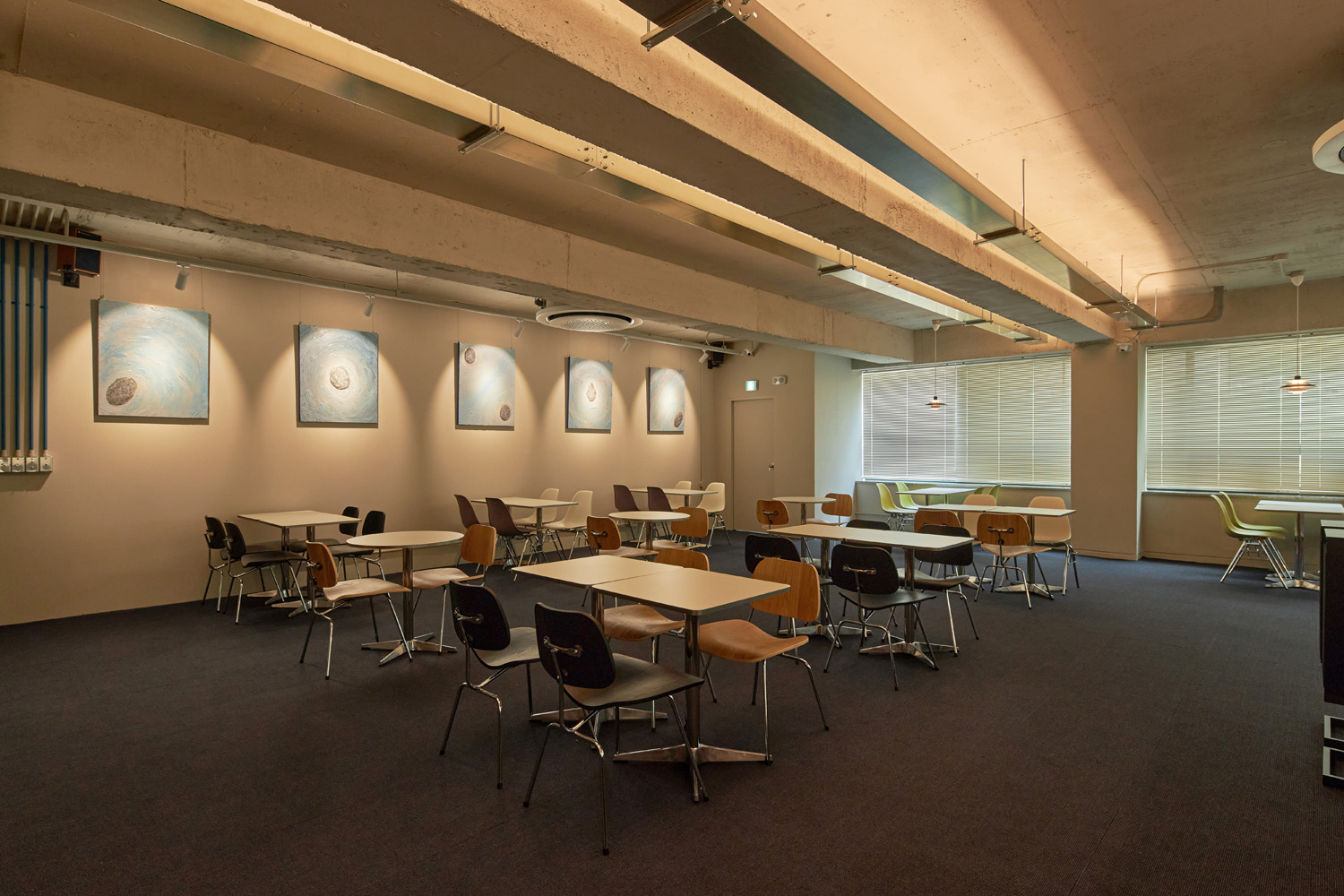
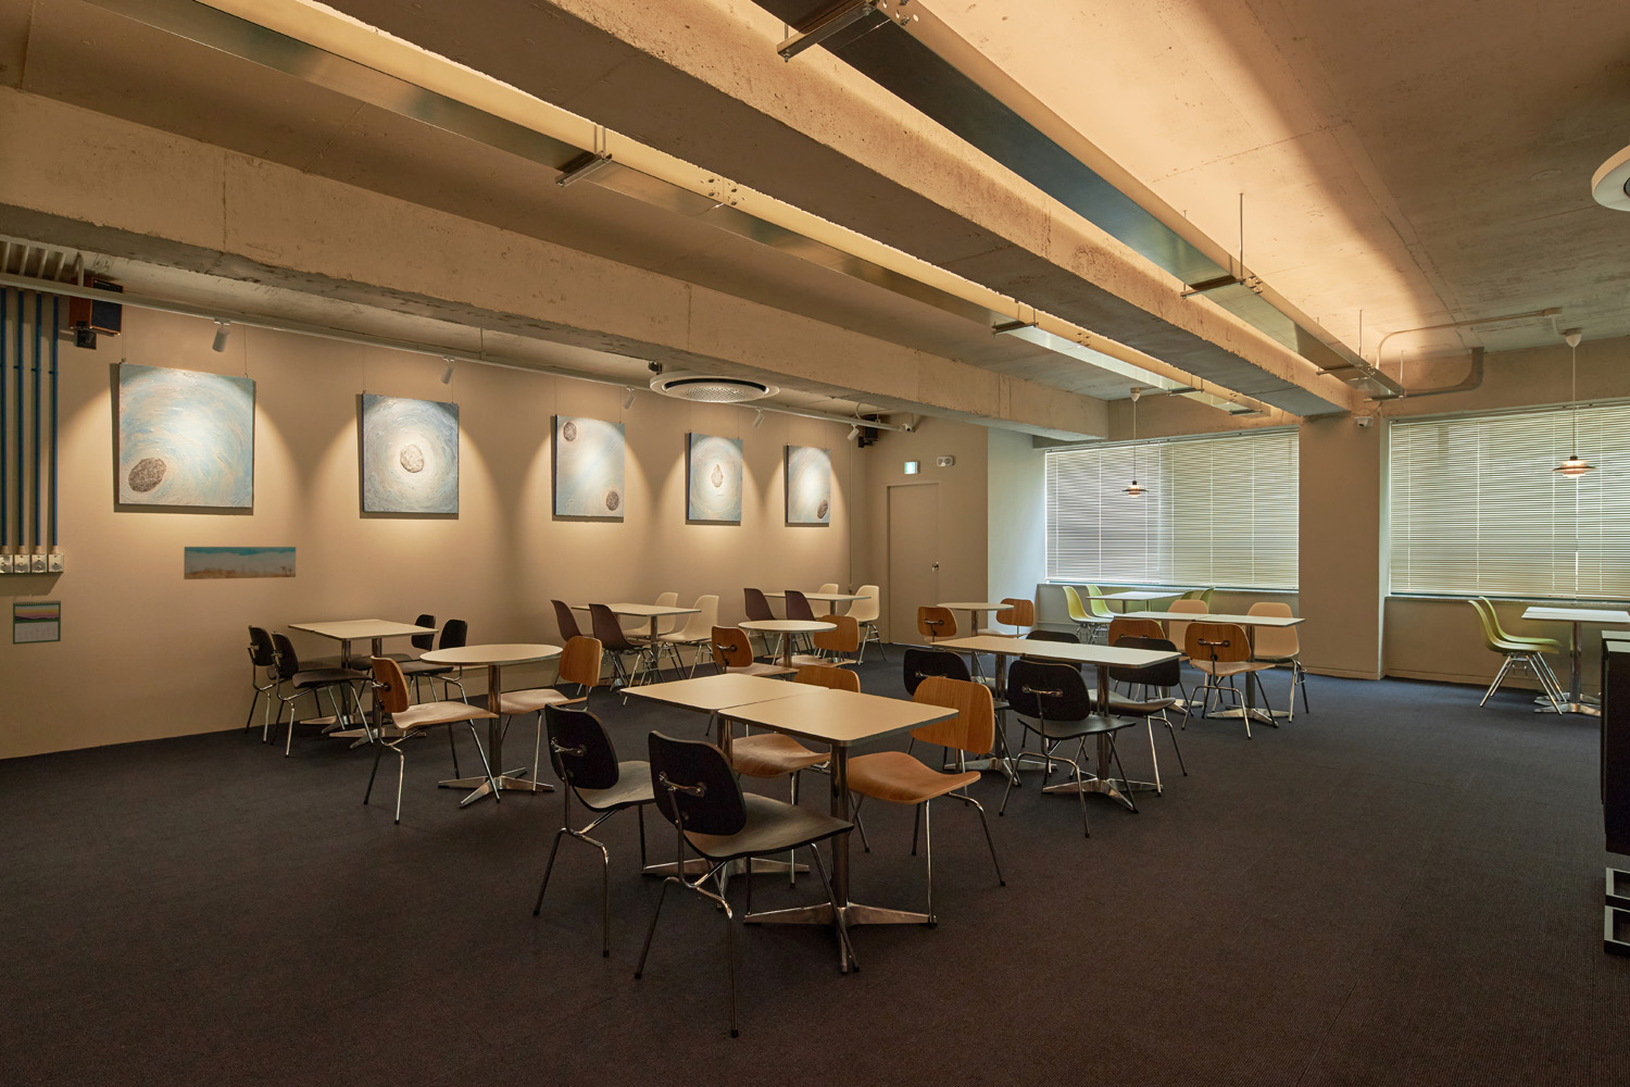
+ calendar (36, 621)
+ wall art (241, 562)
